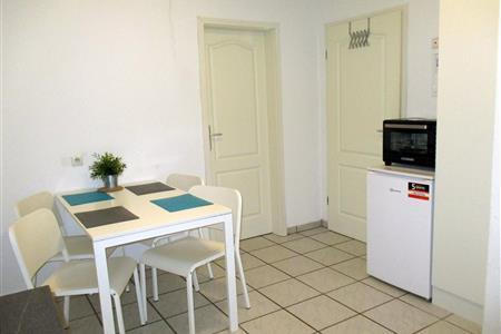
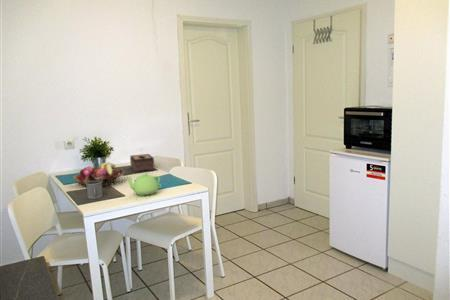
+ fruit basket (100, 173)
+ mug (94, 190)
+ tissue box (142, 162)
+ teapot (143, 183)
